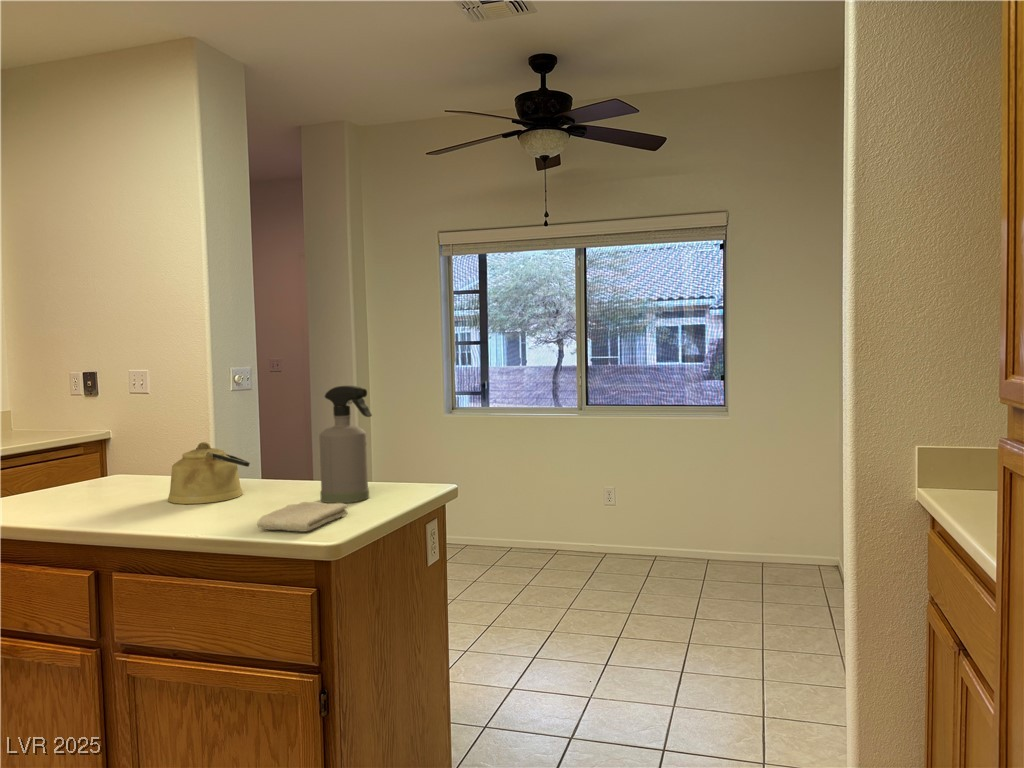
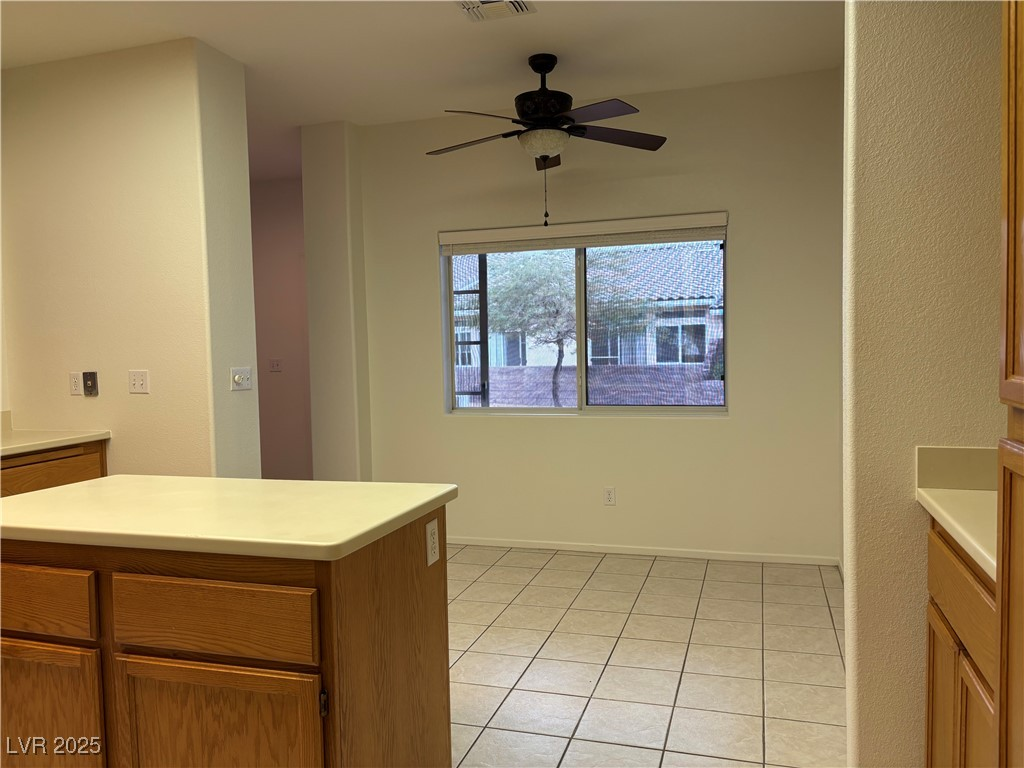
- spray bottle (346, 442)
- kettle (204, 468)
- washcloth (305, 515)
